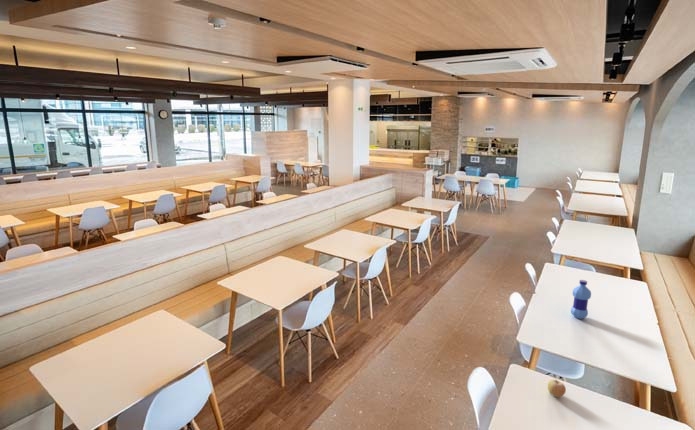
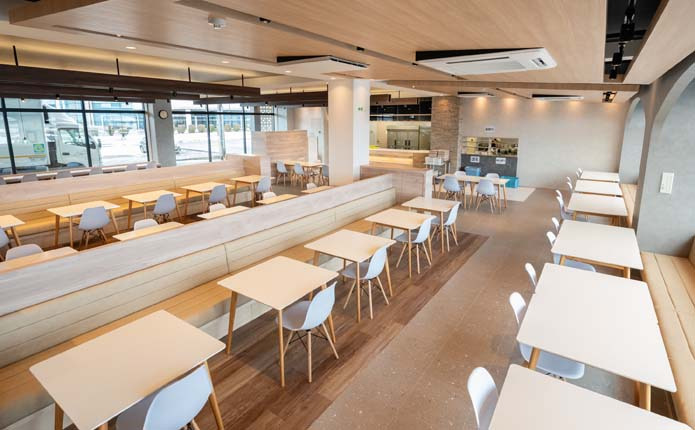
- fruit (556, 387)
- water bottle (580, 299)
